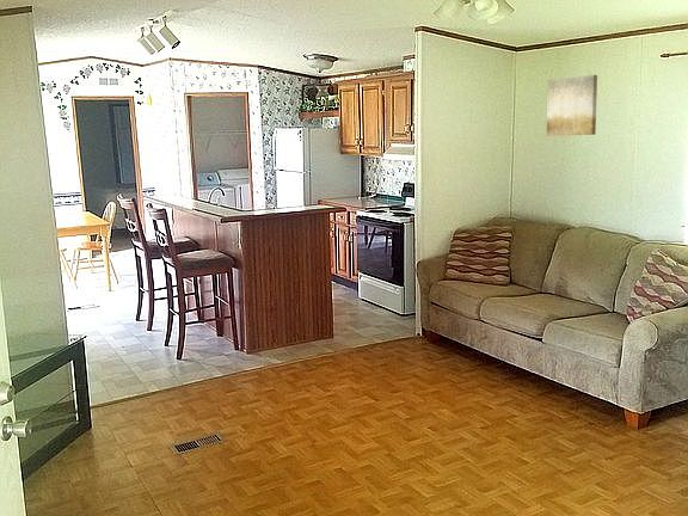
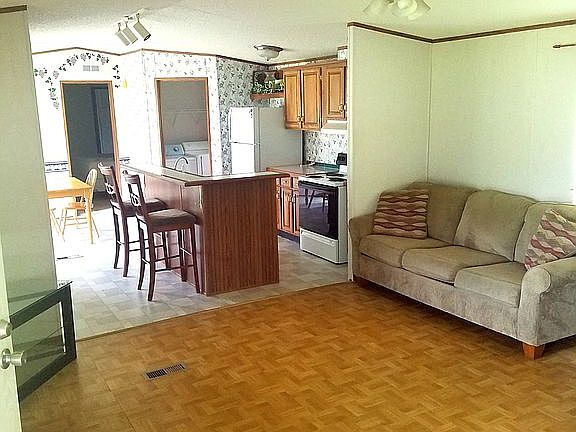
- wall art (571, 106)
